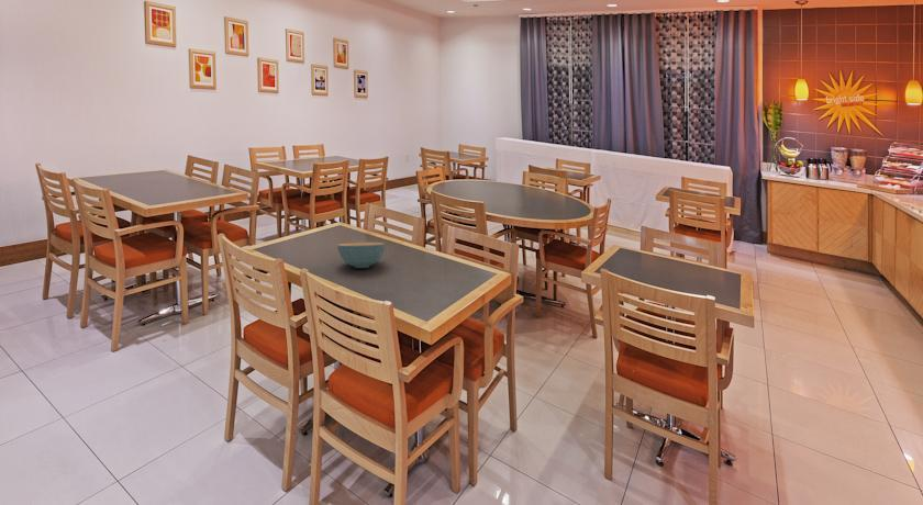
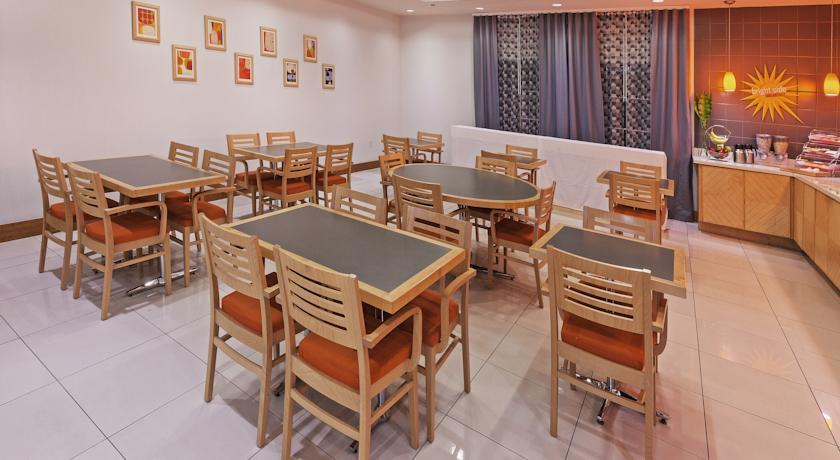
- cereal bowl (362, 255)
